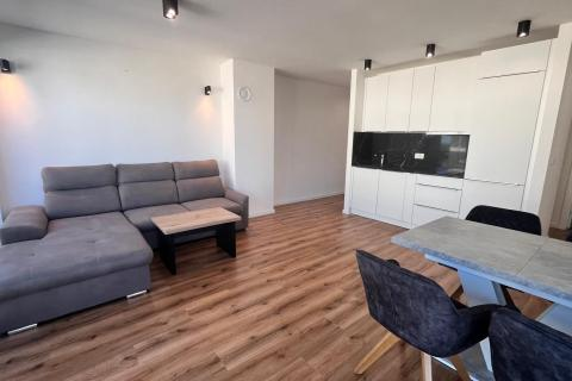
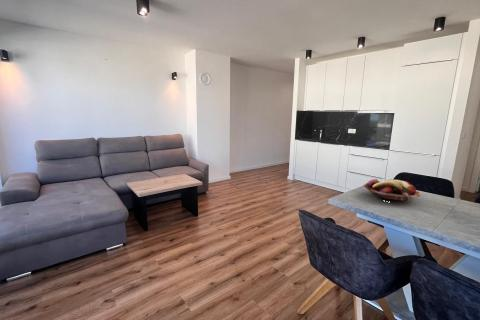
+ fruit basket (391, 188)
